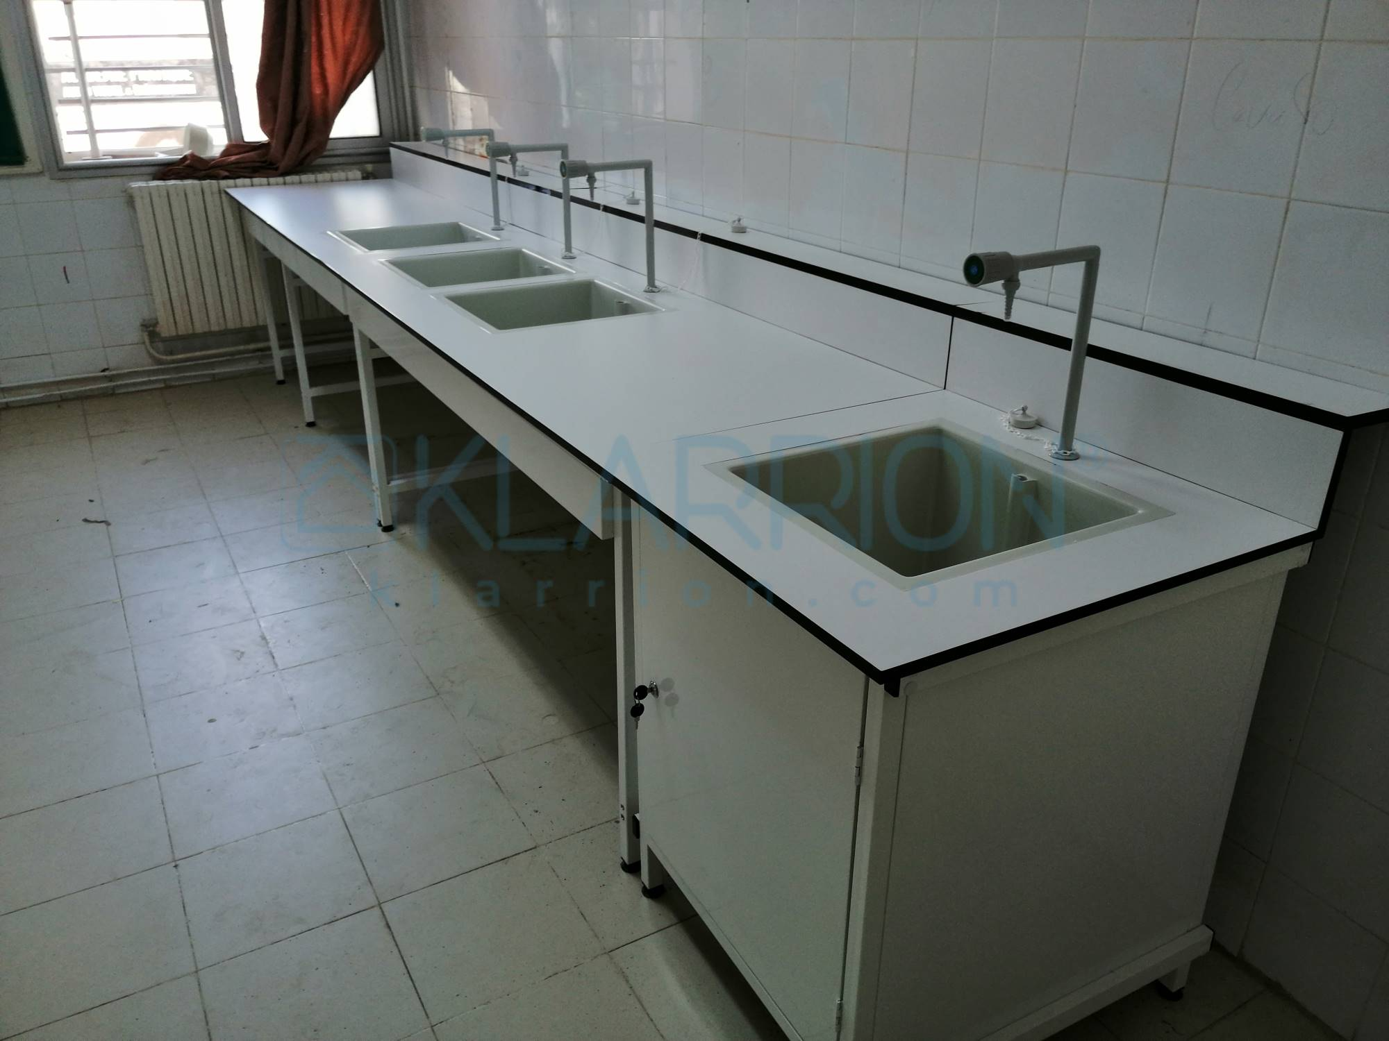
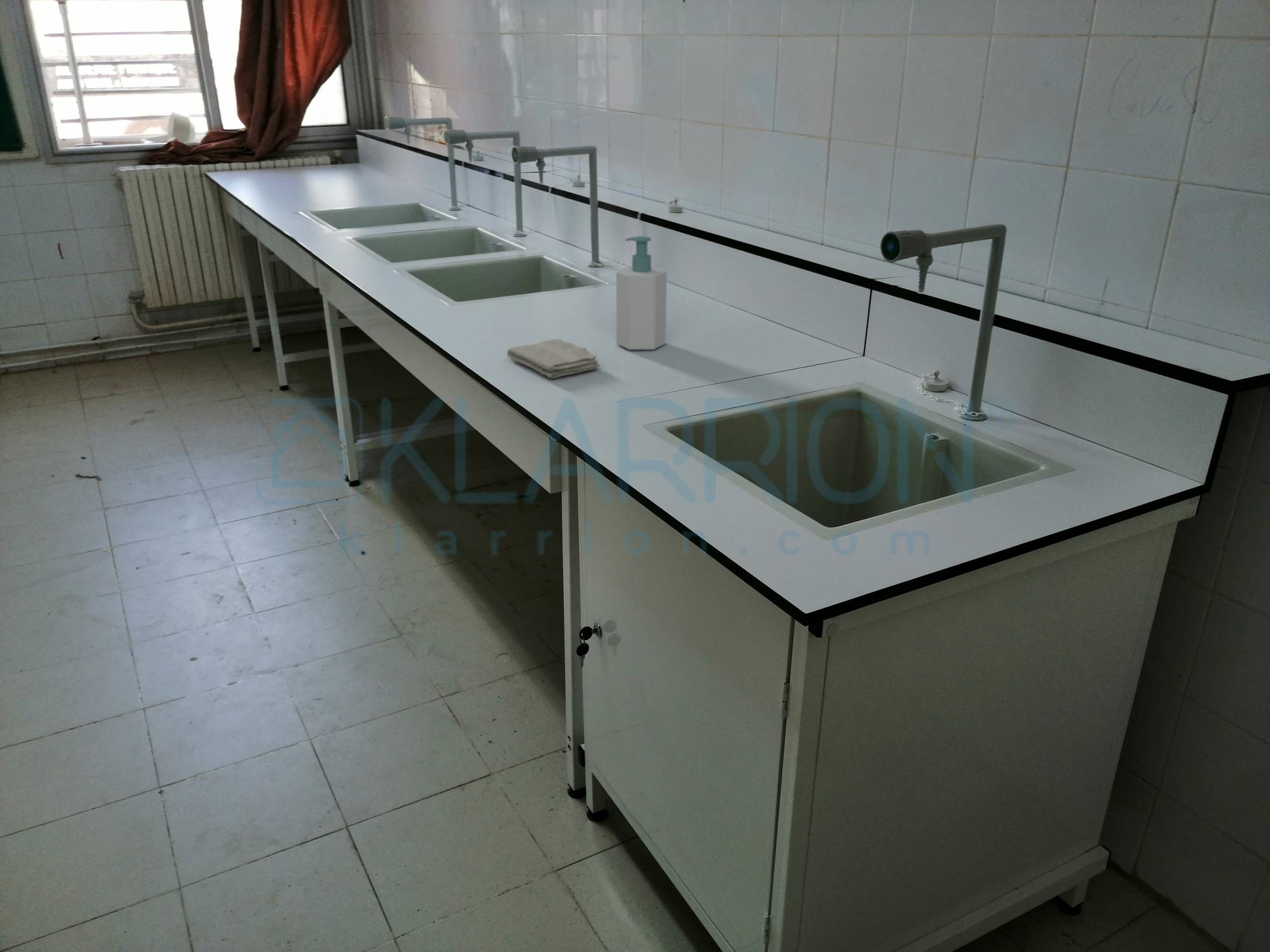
+ soap bottle (641, 292)
+ washcloth (553, 356)
